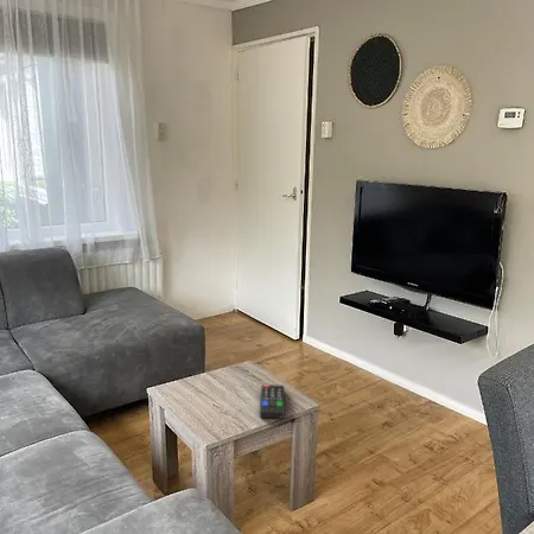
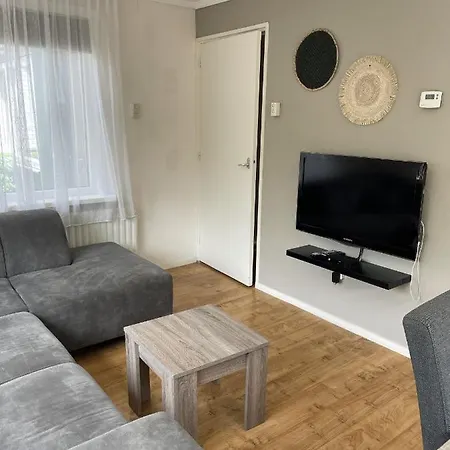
- remote control (272, 400)
